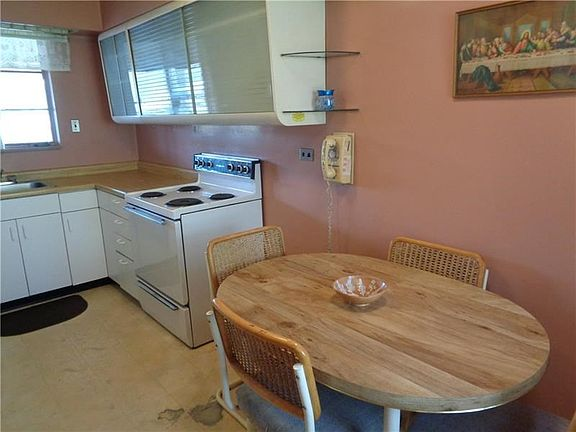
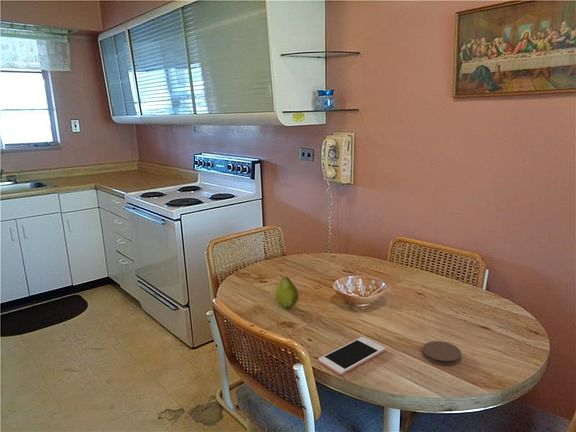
+ fruit (286, 291)
+ coaster (441, 352)
+ cell phone (352, 354)
